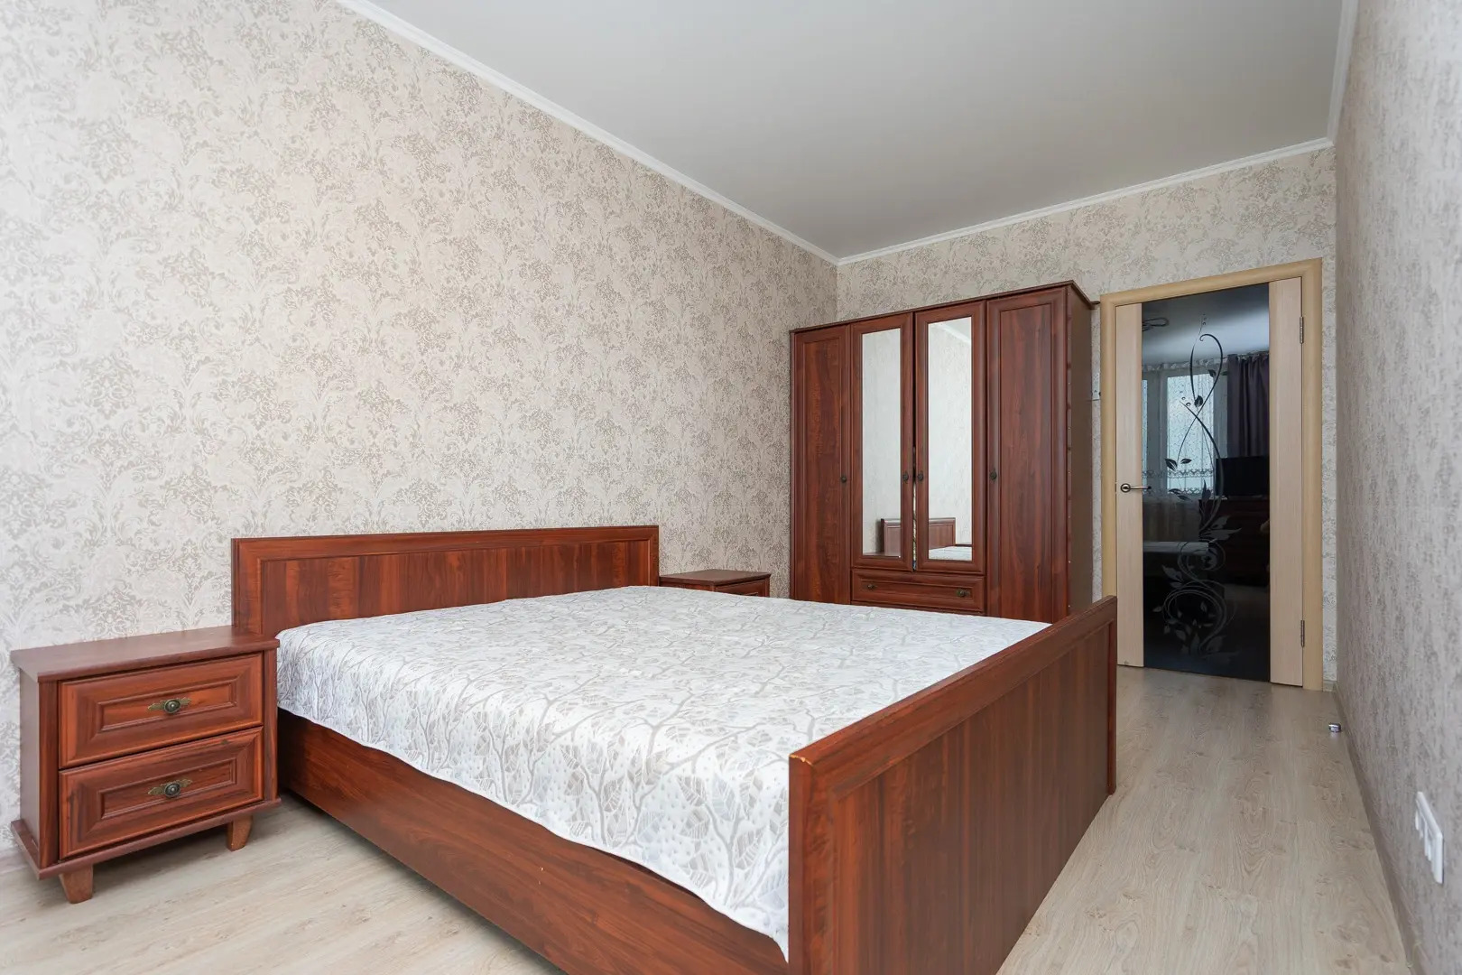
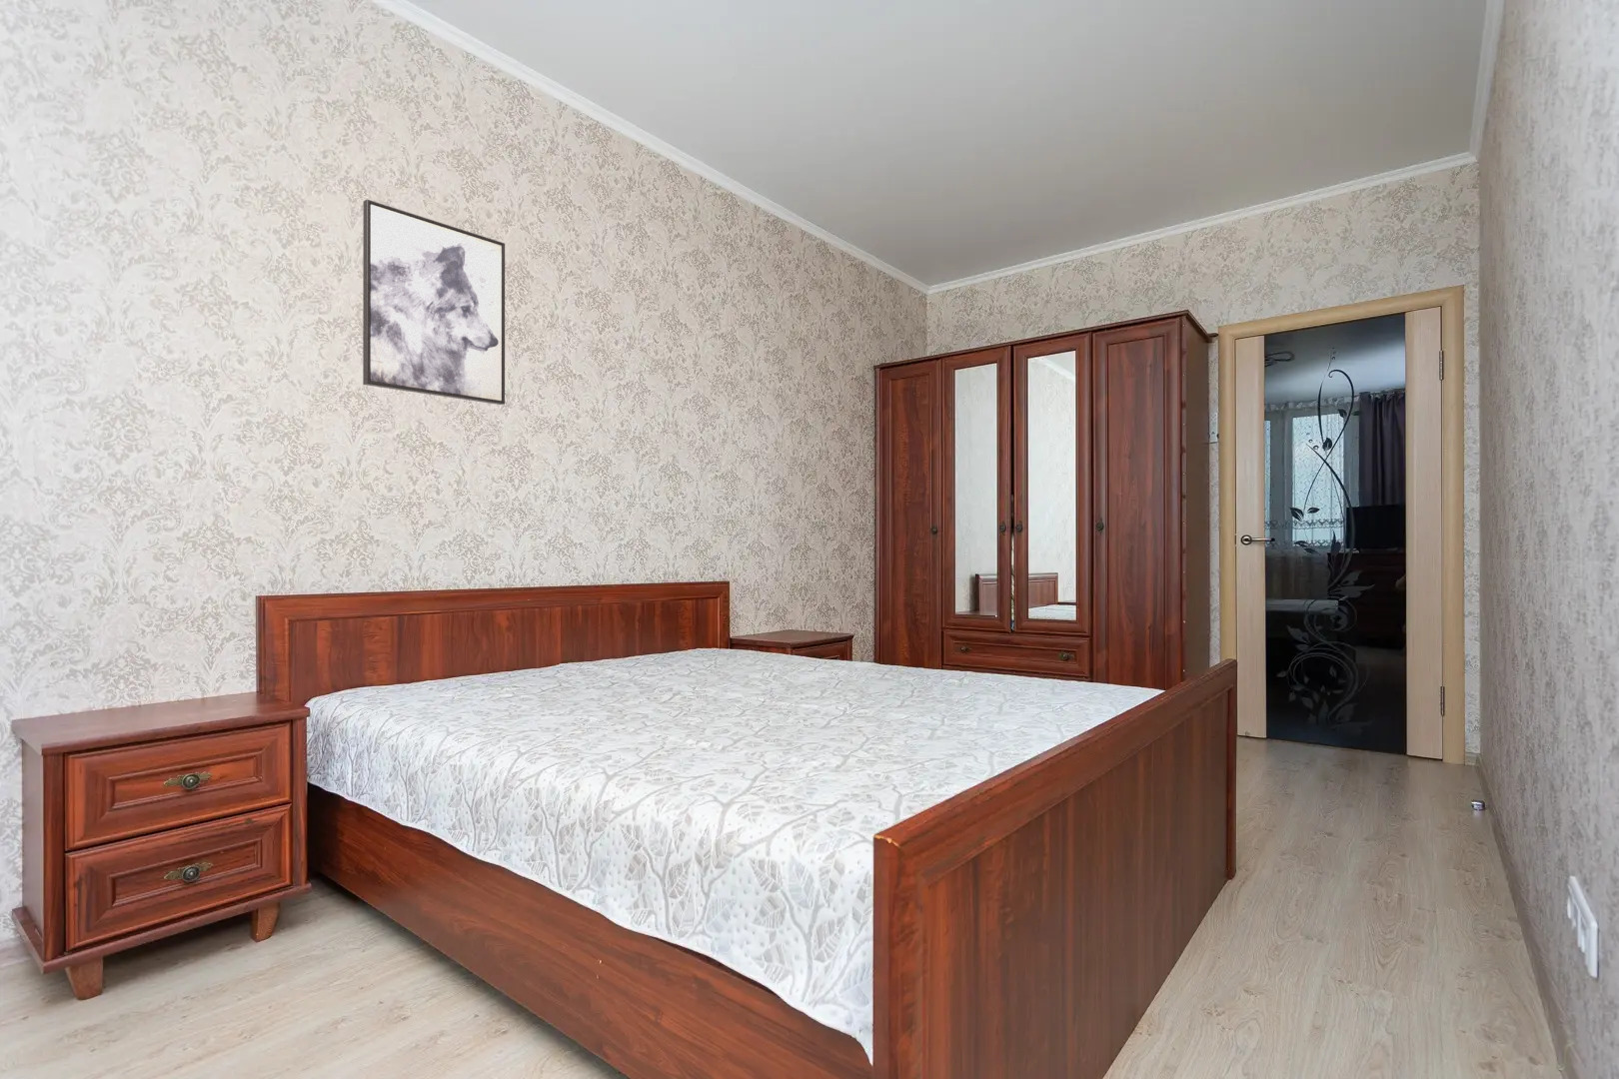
+ wall art (437, 308)
